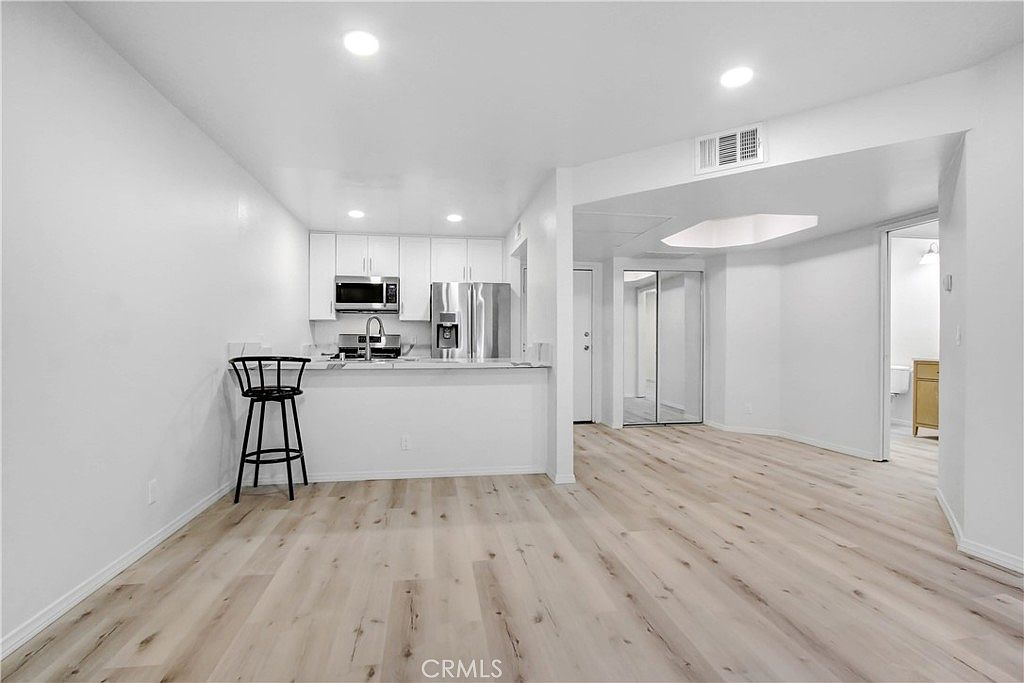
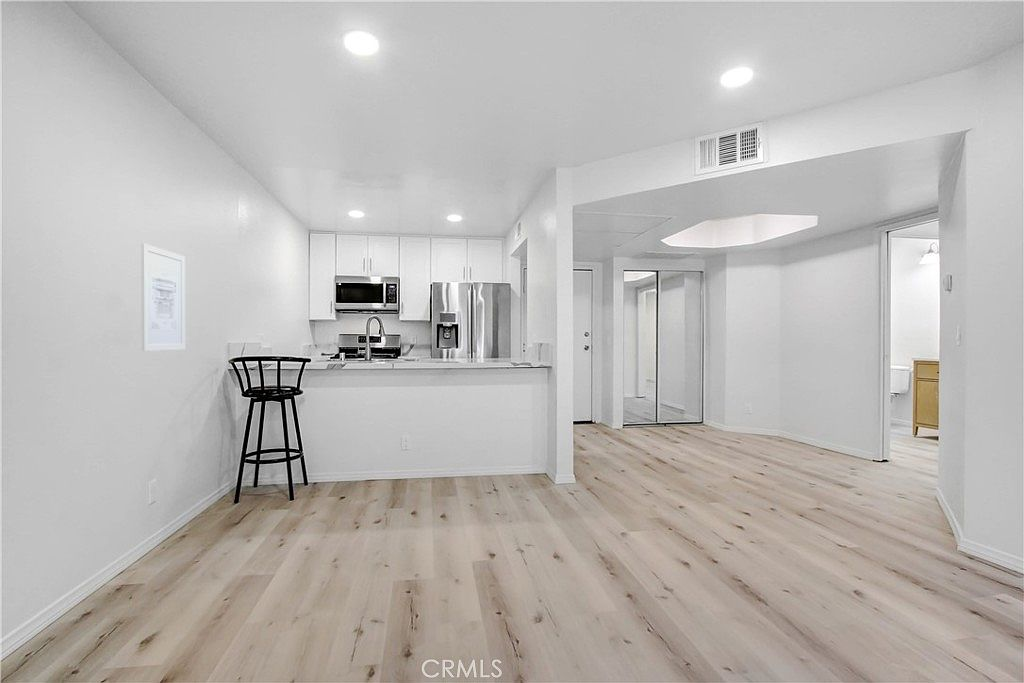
+ wall art (164, 300)
